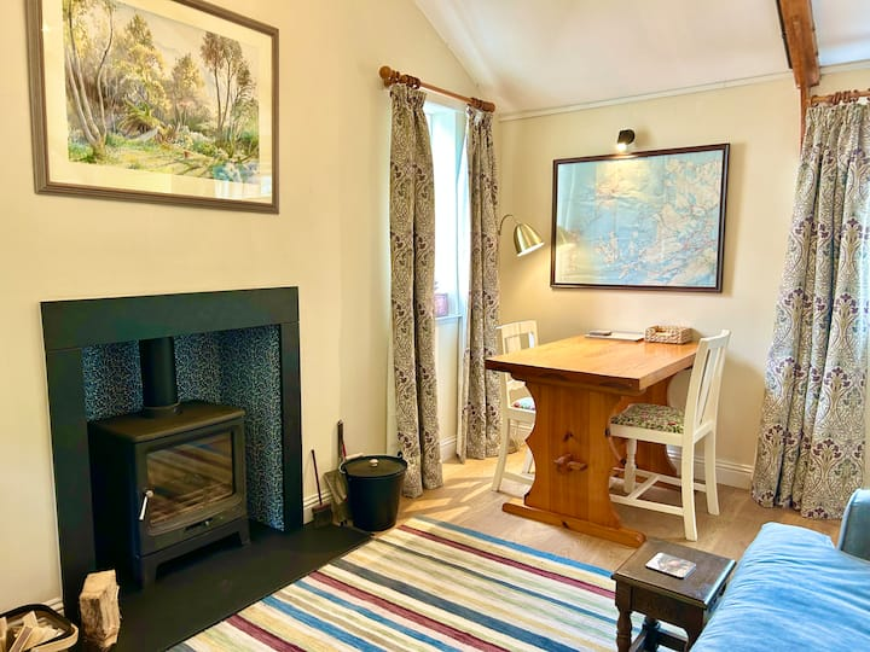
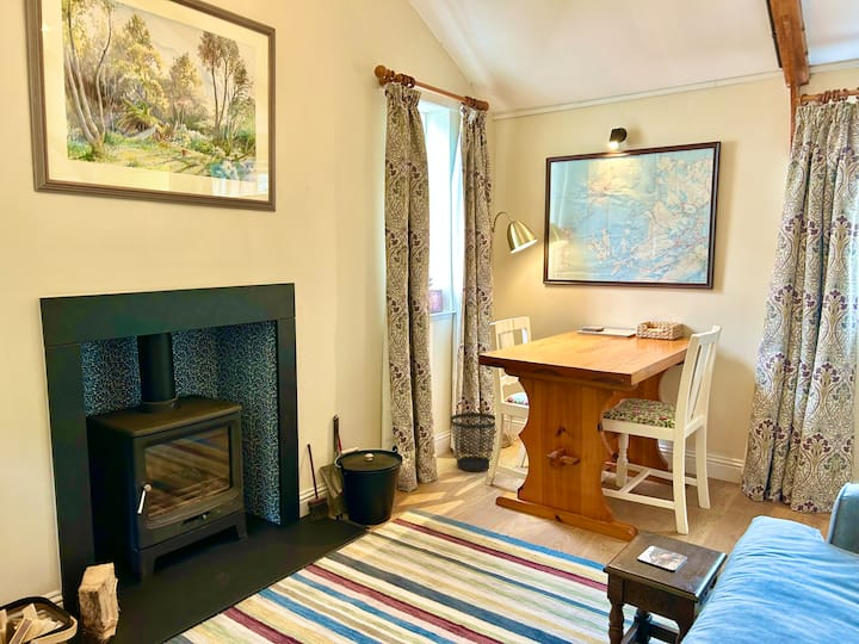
+ wastebasket (474, 442)
